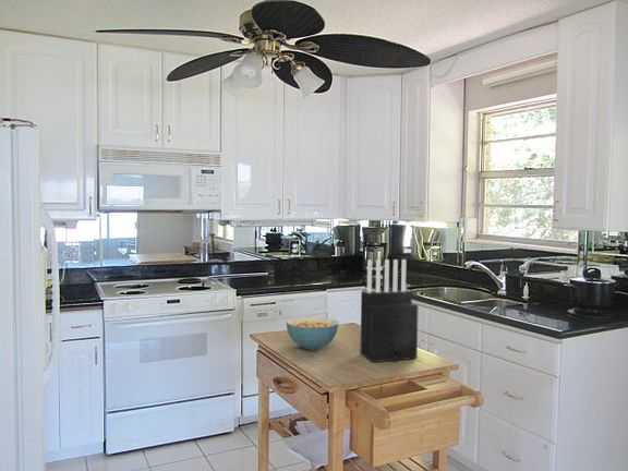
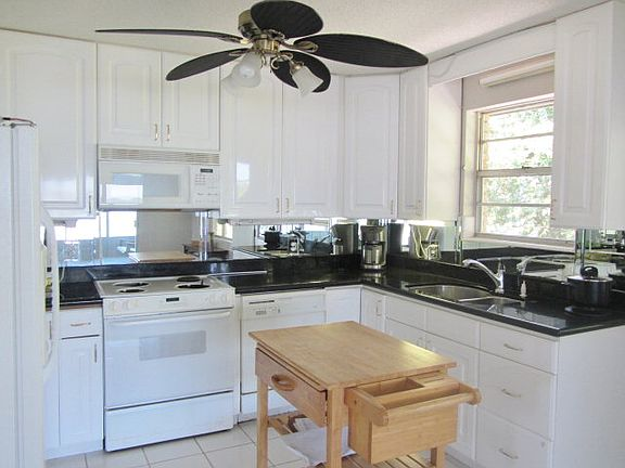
- cereal bowl (312, 335)
- knife block (390, 309)
